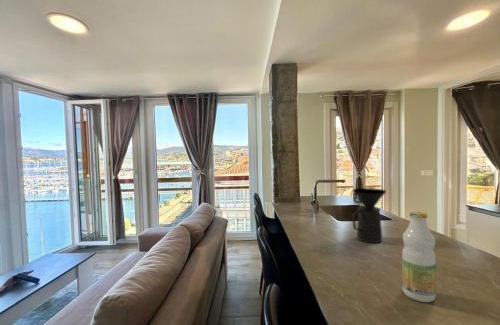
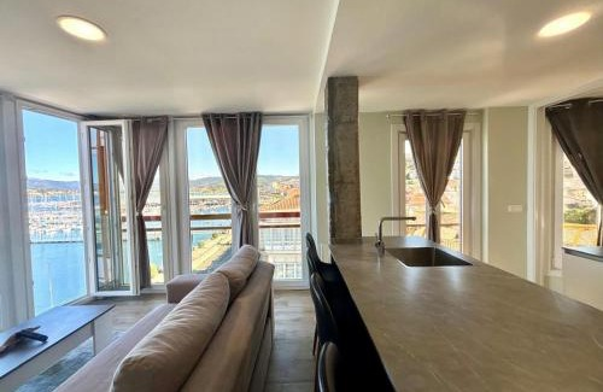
- bottle (418, 254)
- coffee maker (369, 214)
